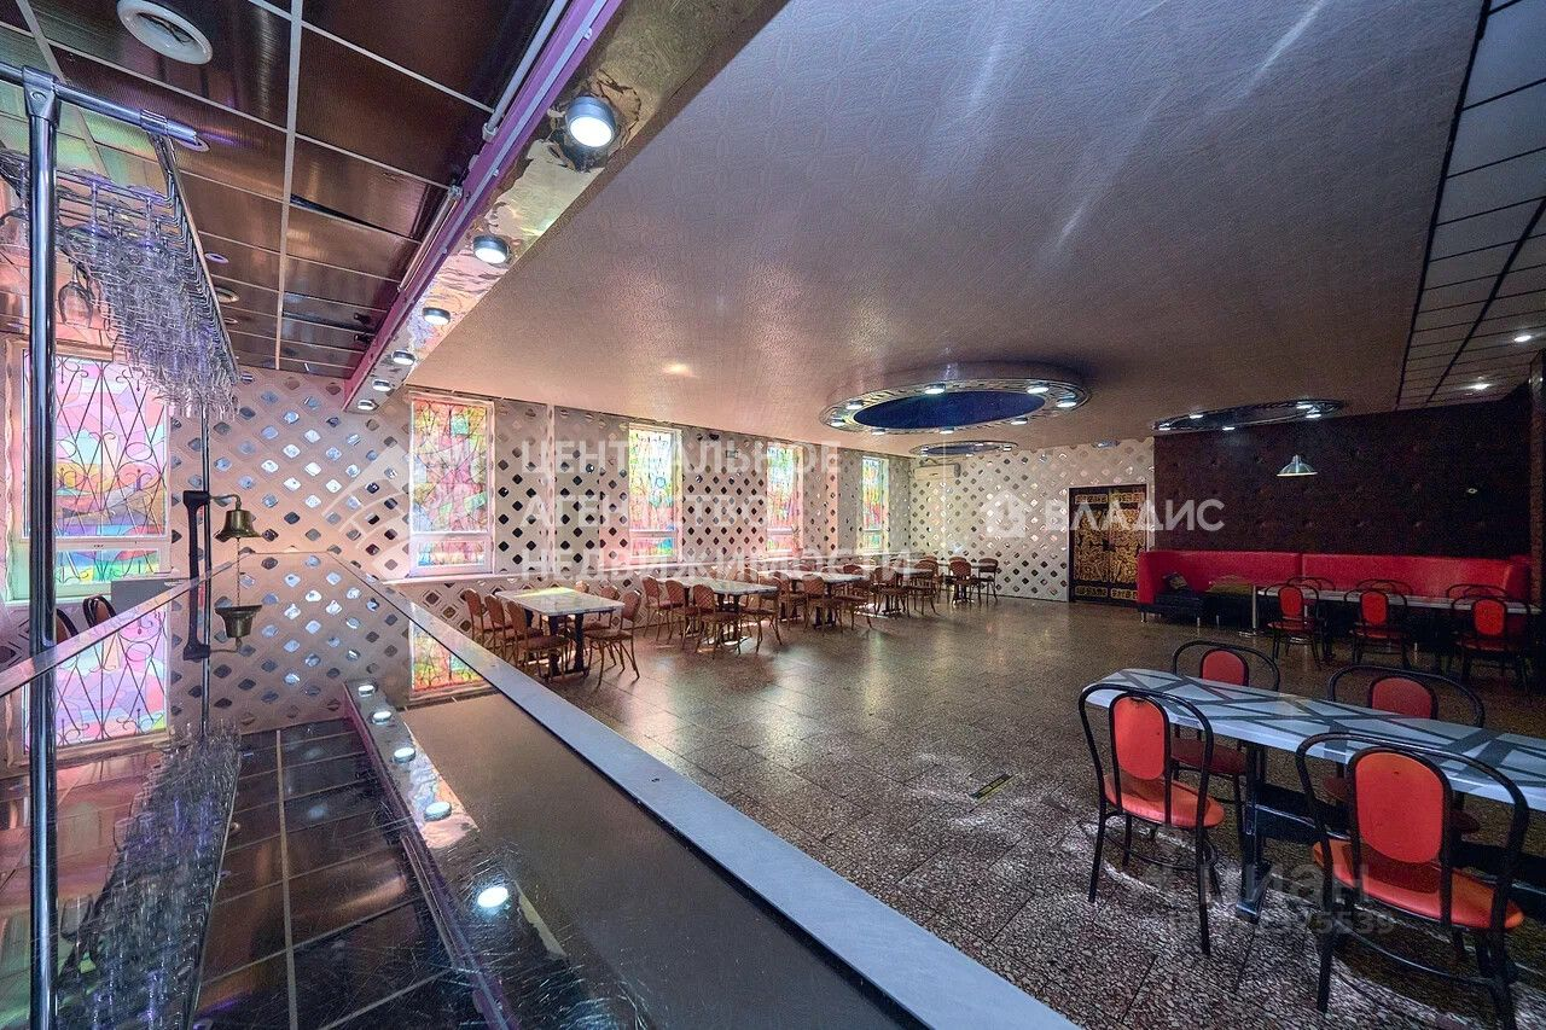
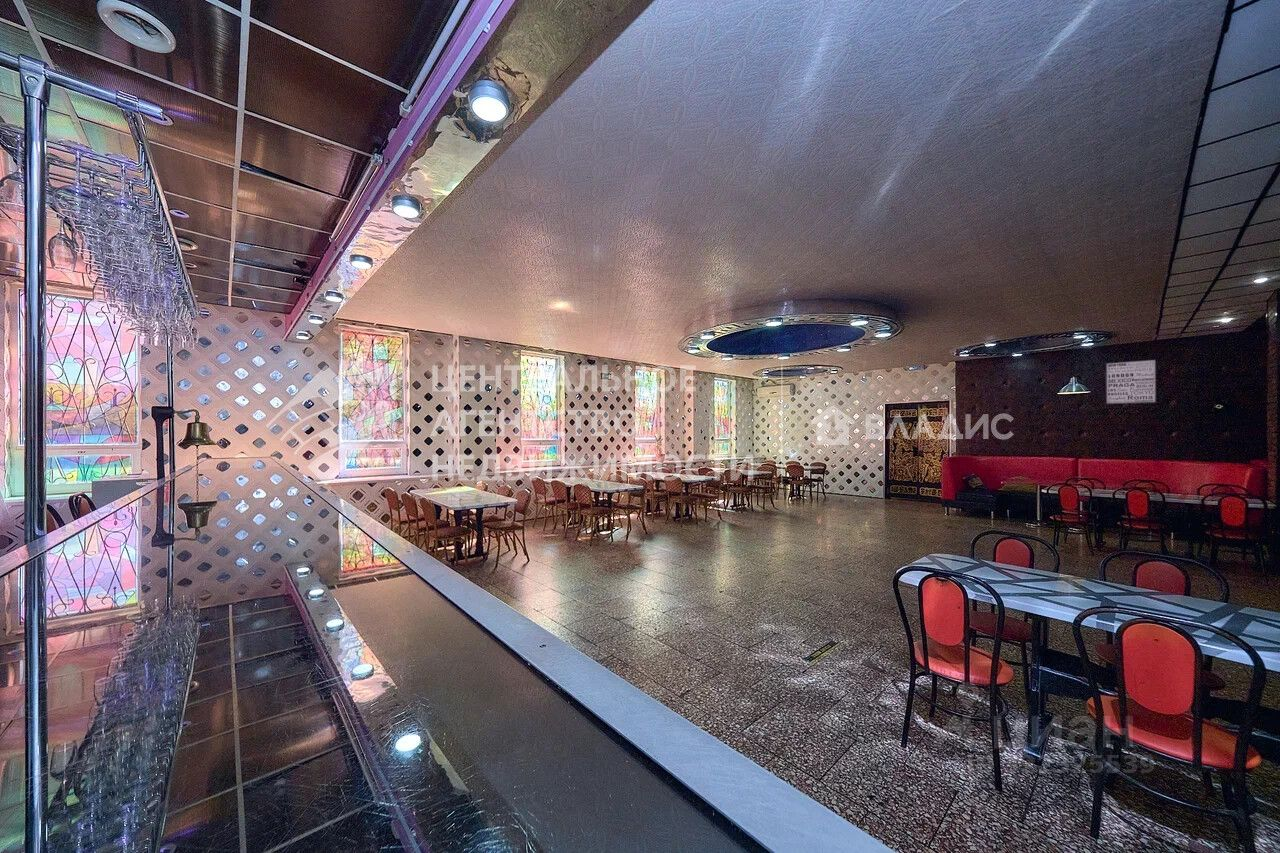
+ wall art (1130, 382)
